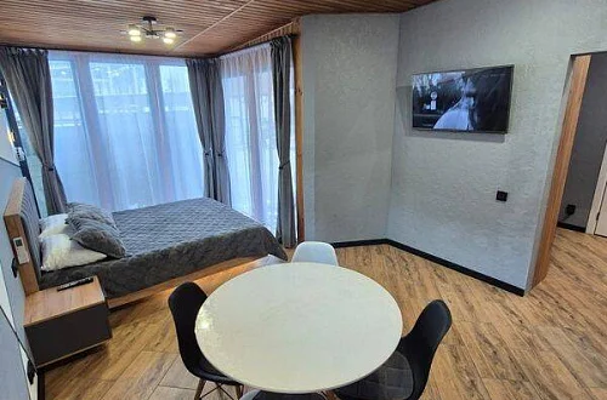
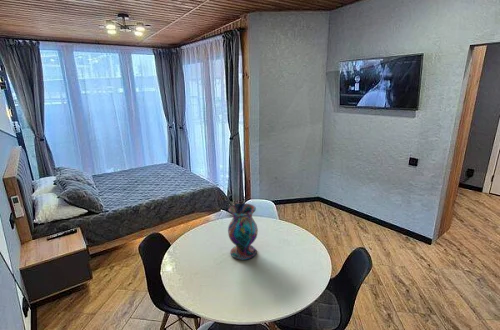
+ vase (242, 230)
